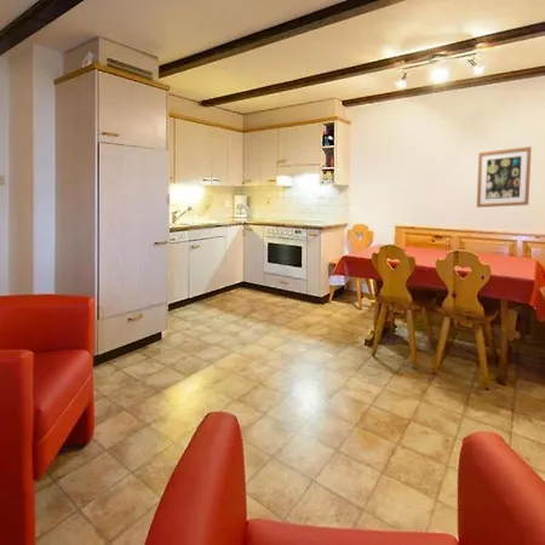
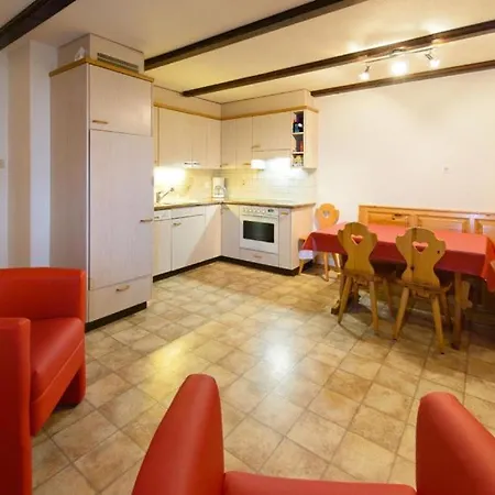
- wall art (503, 178)
